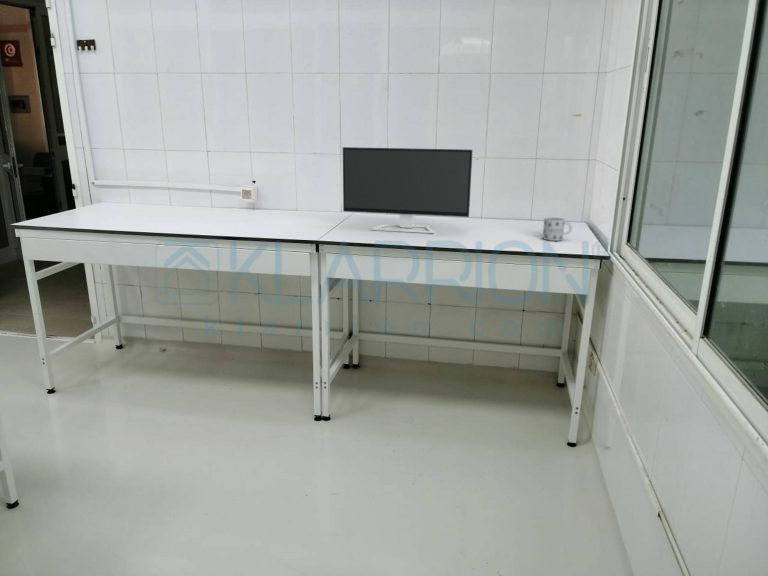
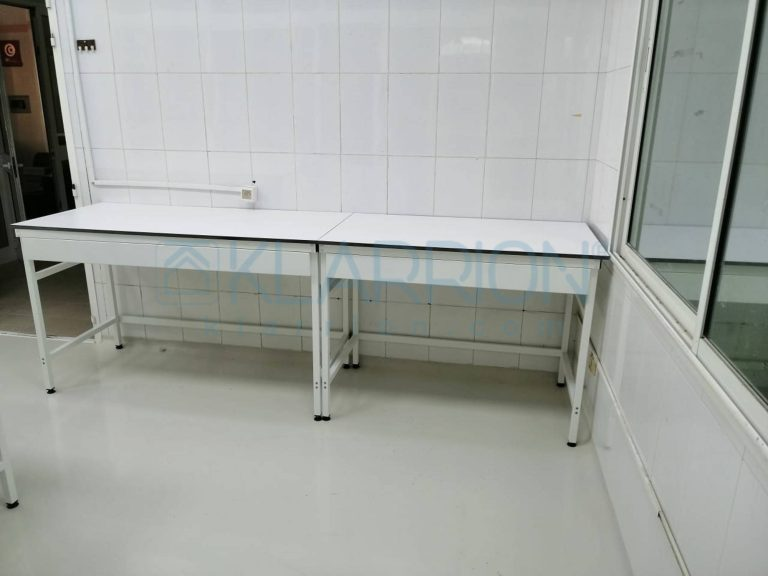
- monitor (405, 189)
- mug (557, 229)
